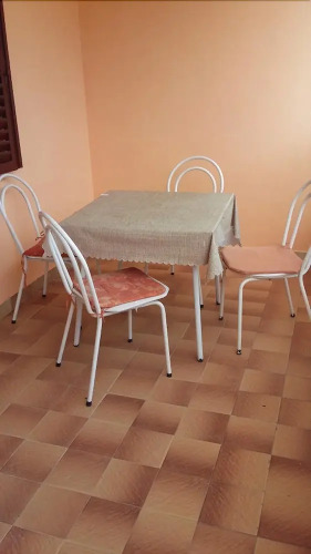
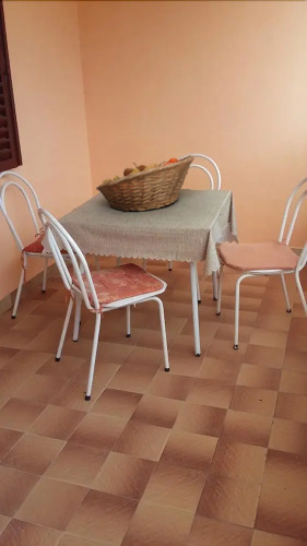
+ fruit basket (146, 180)
